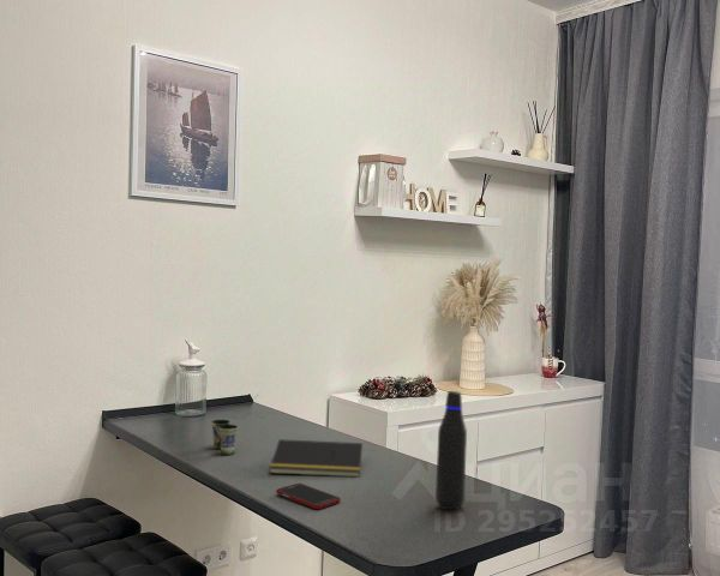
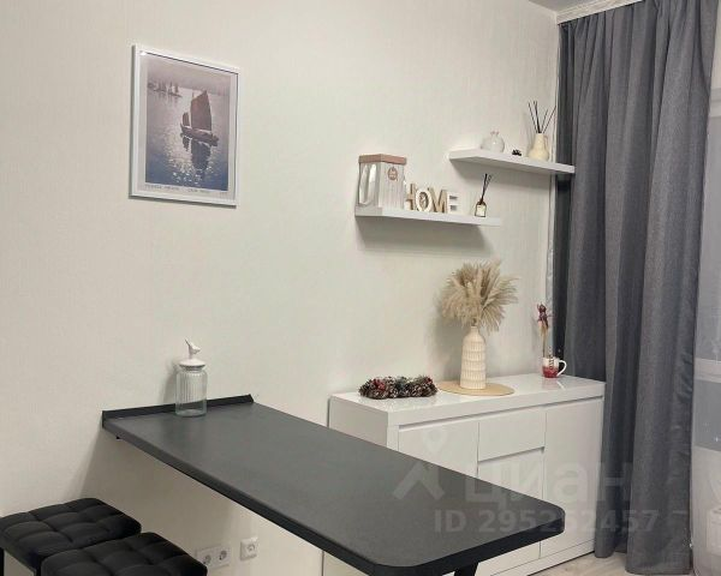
- notepad (317, 457)
- cup (223, 437)
- water bottle (451, 450)
- cell phone (307, 496)
